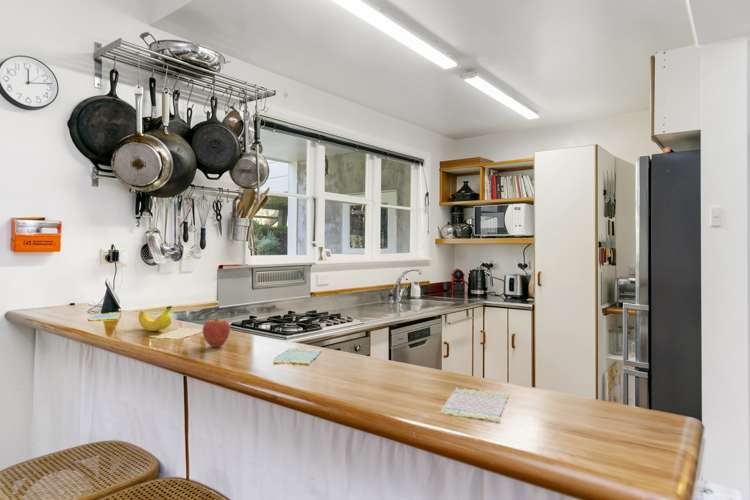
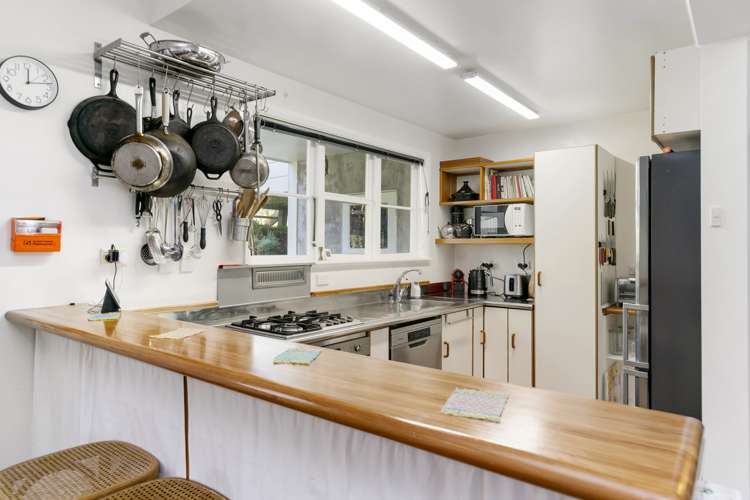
- banana (157, 318)
- fruit (216, 329)
